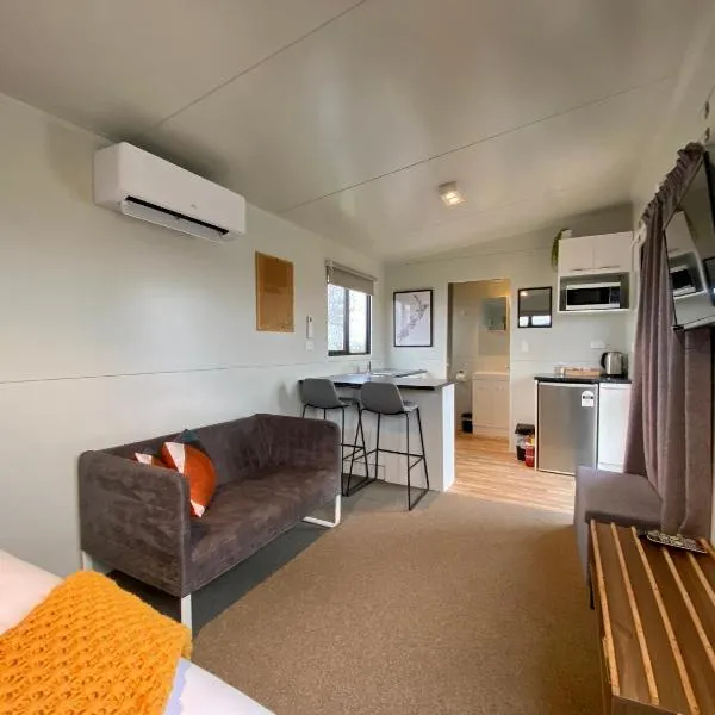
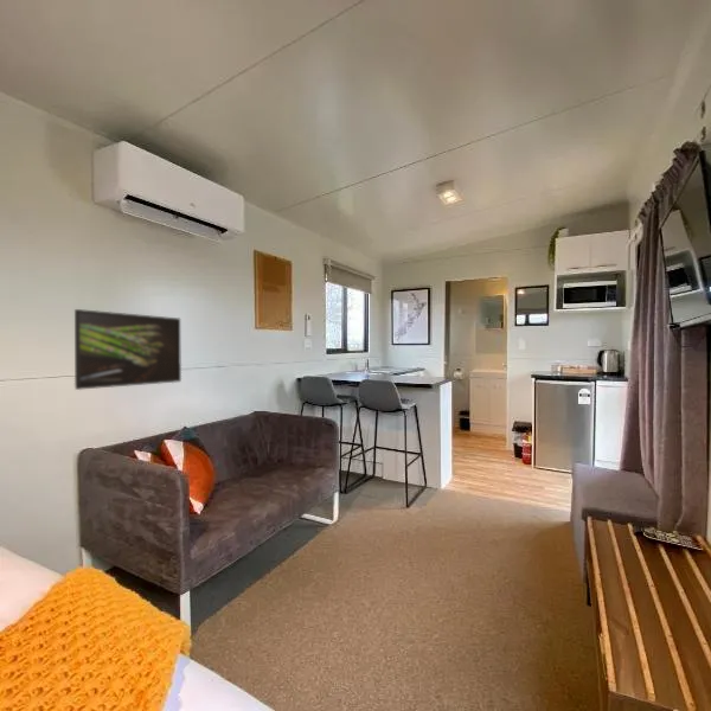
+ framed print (133, 350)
